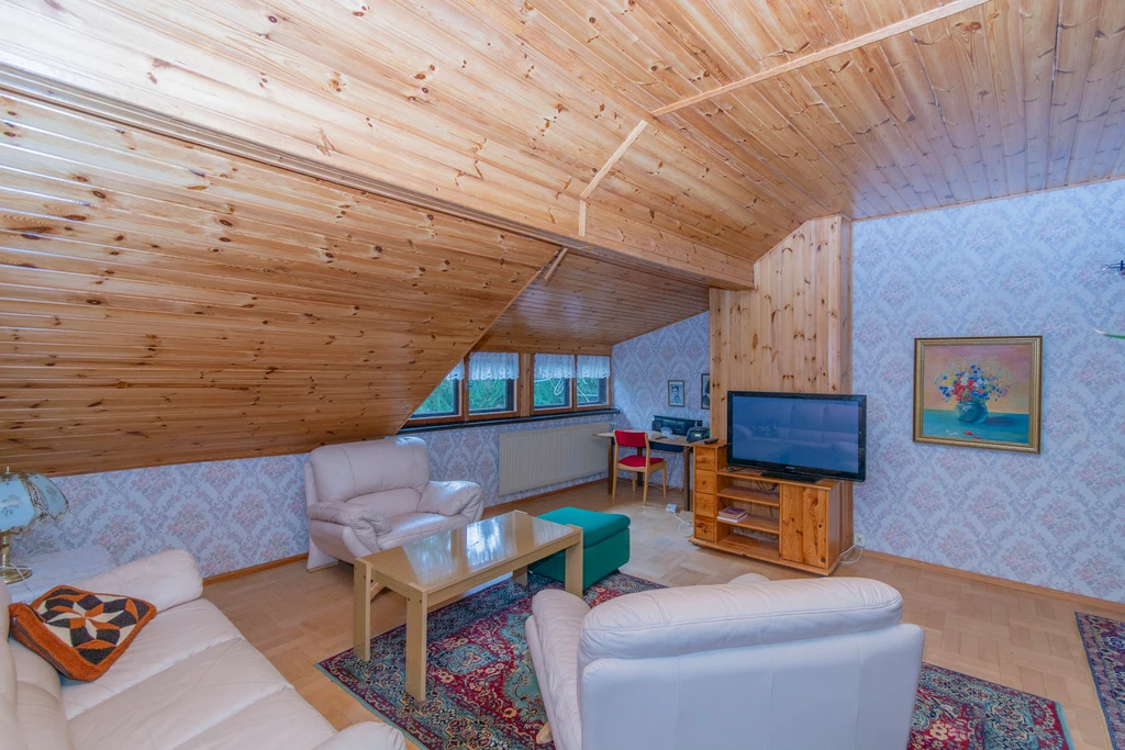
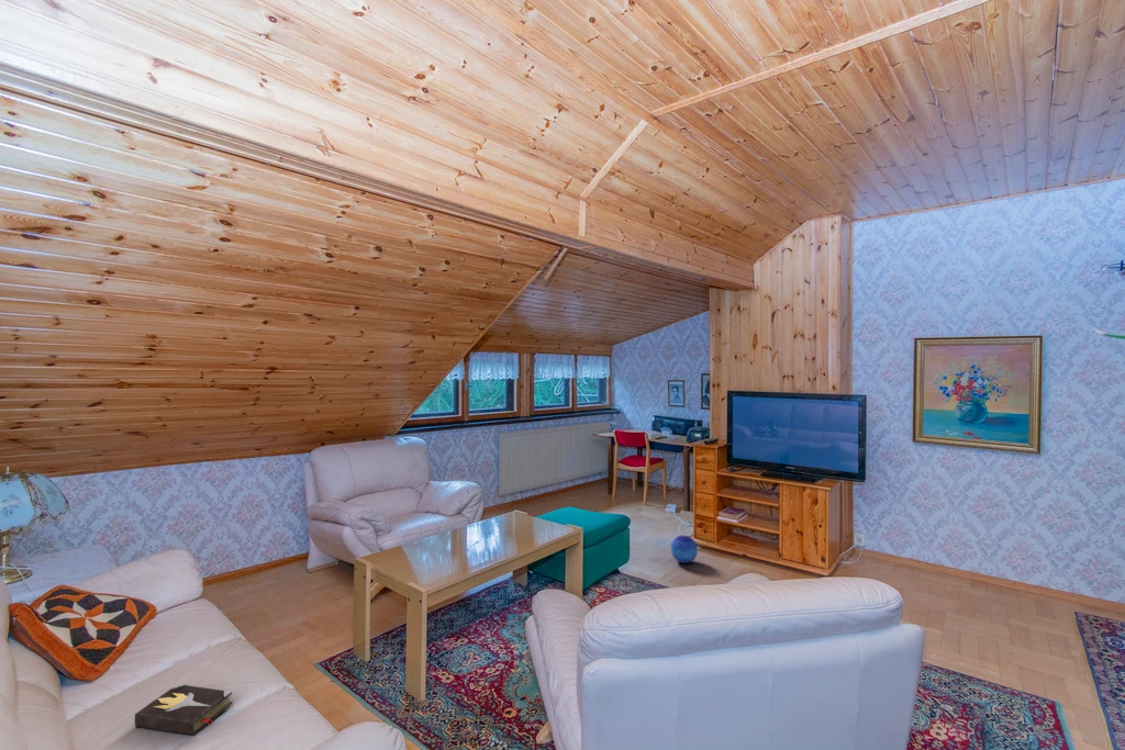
+ decorative ball (683, 549)
+ hardback book (185, 707)
